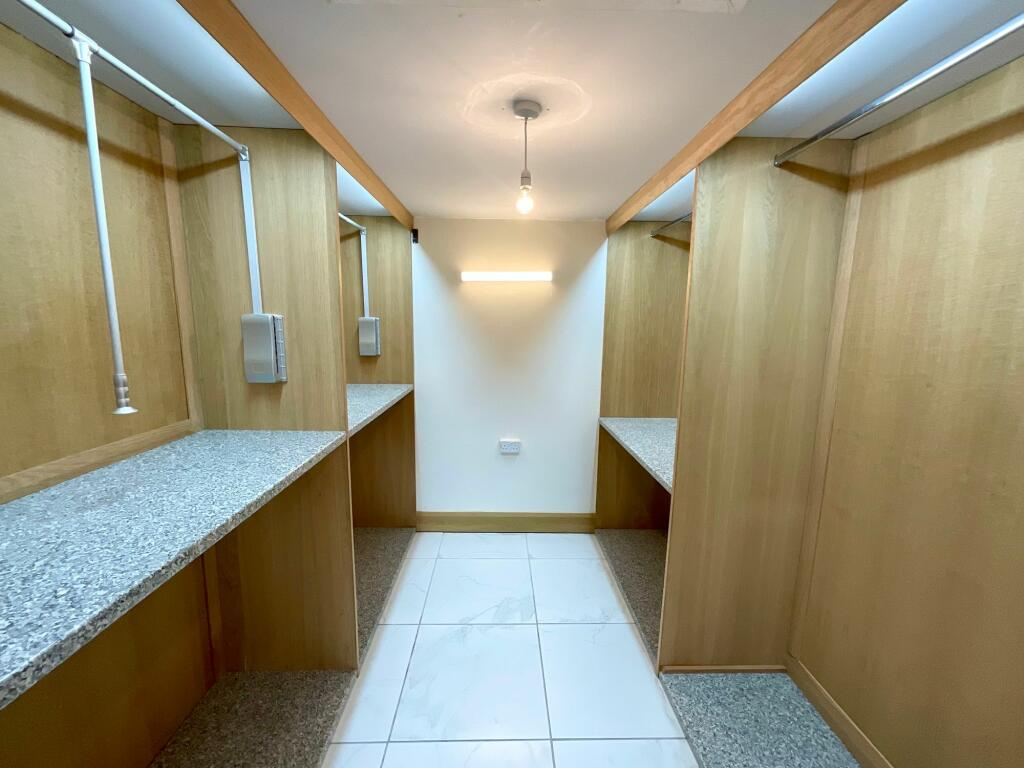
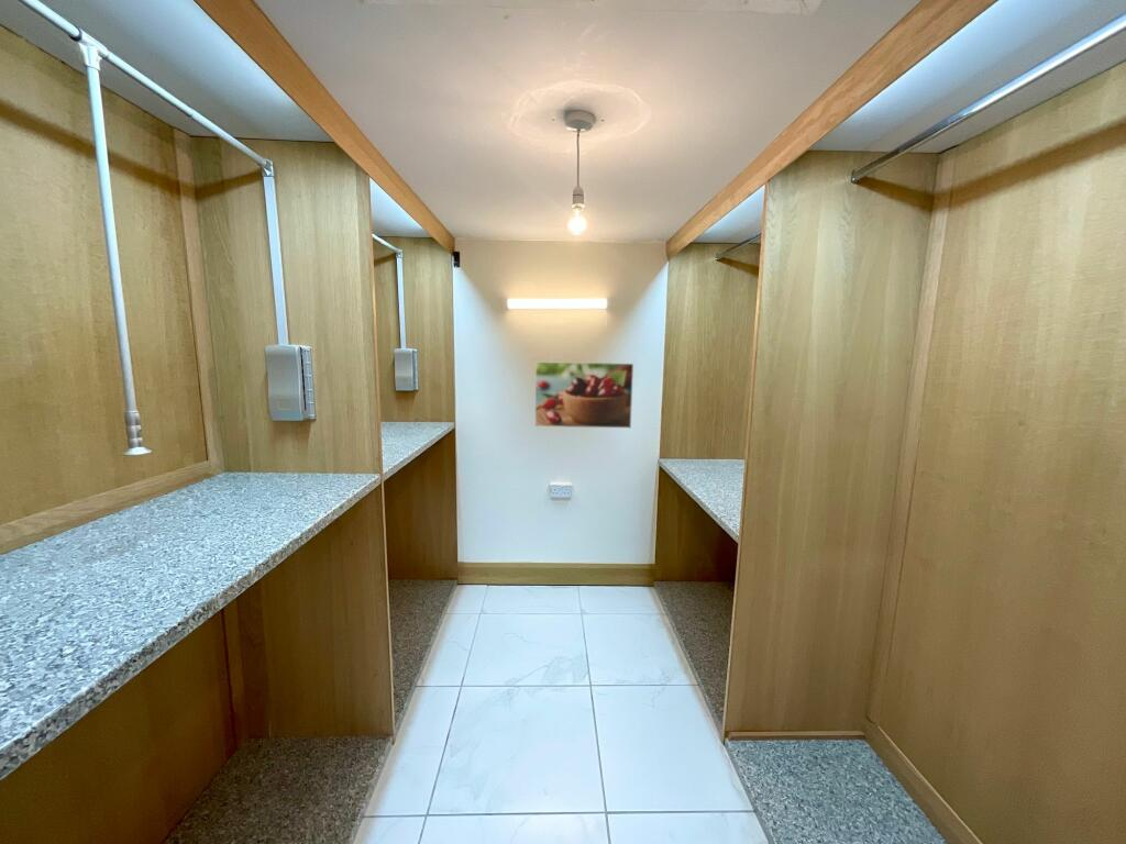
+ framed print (583, 395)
